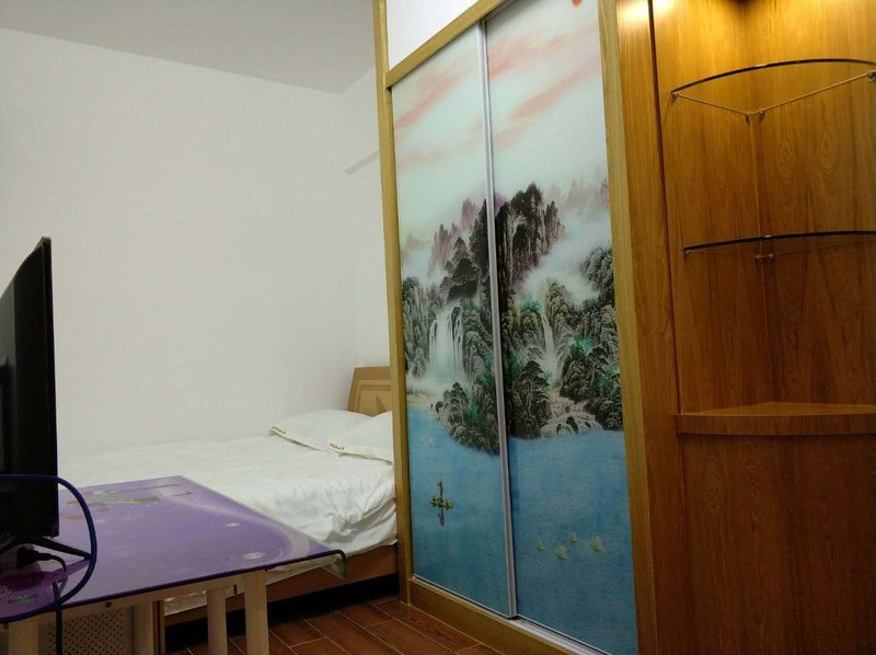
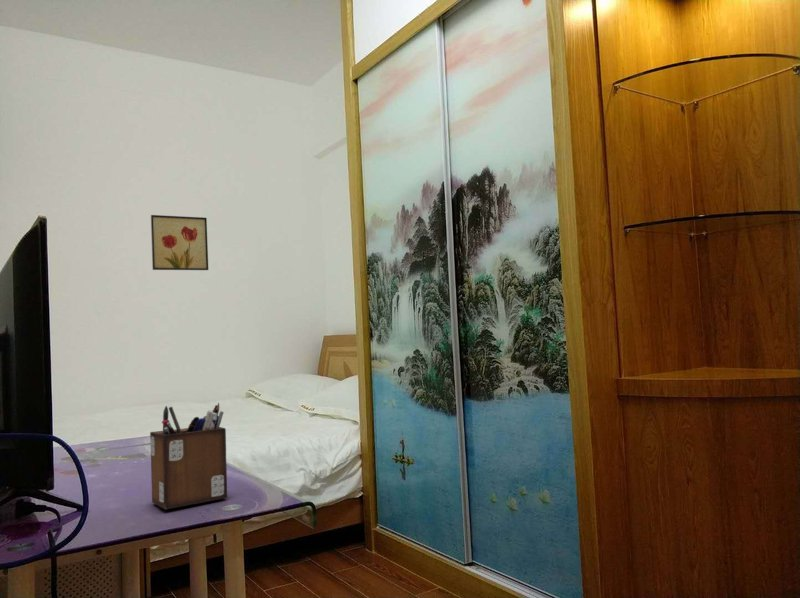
+ wall art (179, 243)
+ desk organizer (188, 451)
